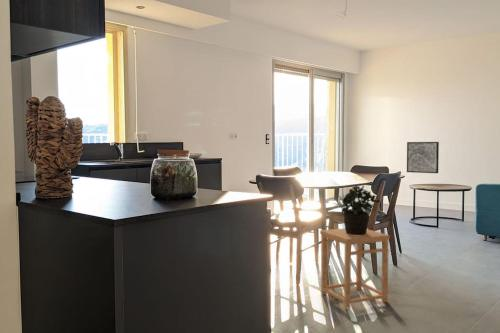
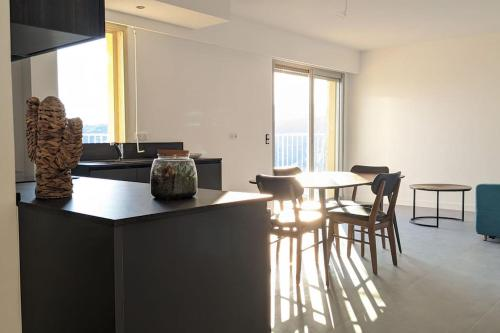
- side table (356, 265)
- wall art (422, 157)
- potted plant (358, 208)
